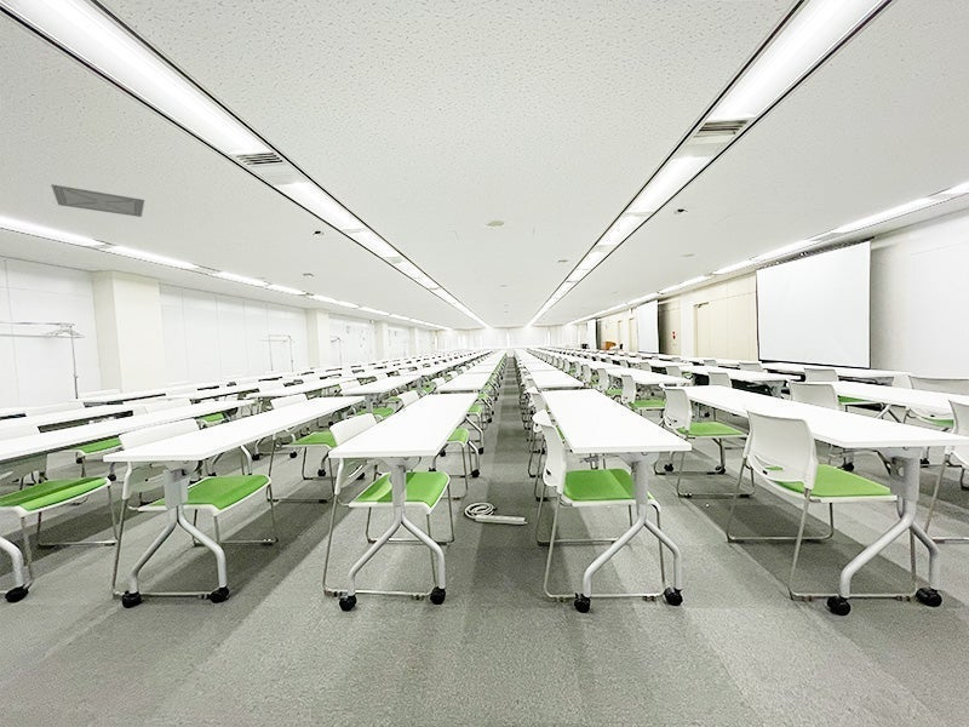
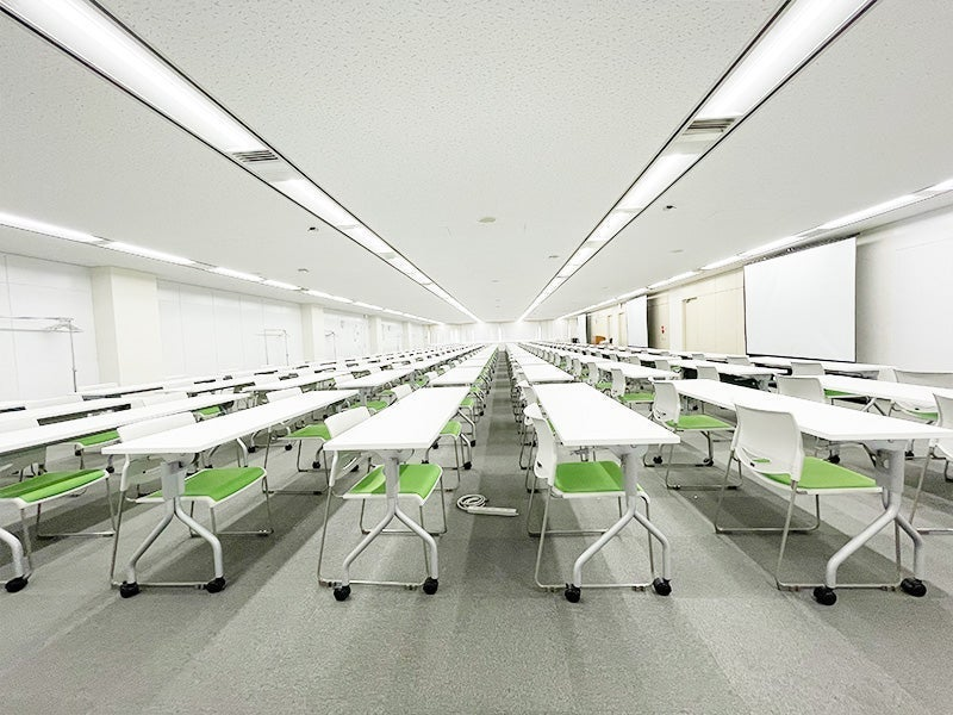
- ceiling vent (101, 202)
